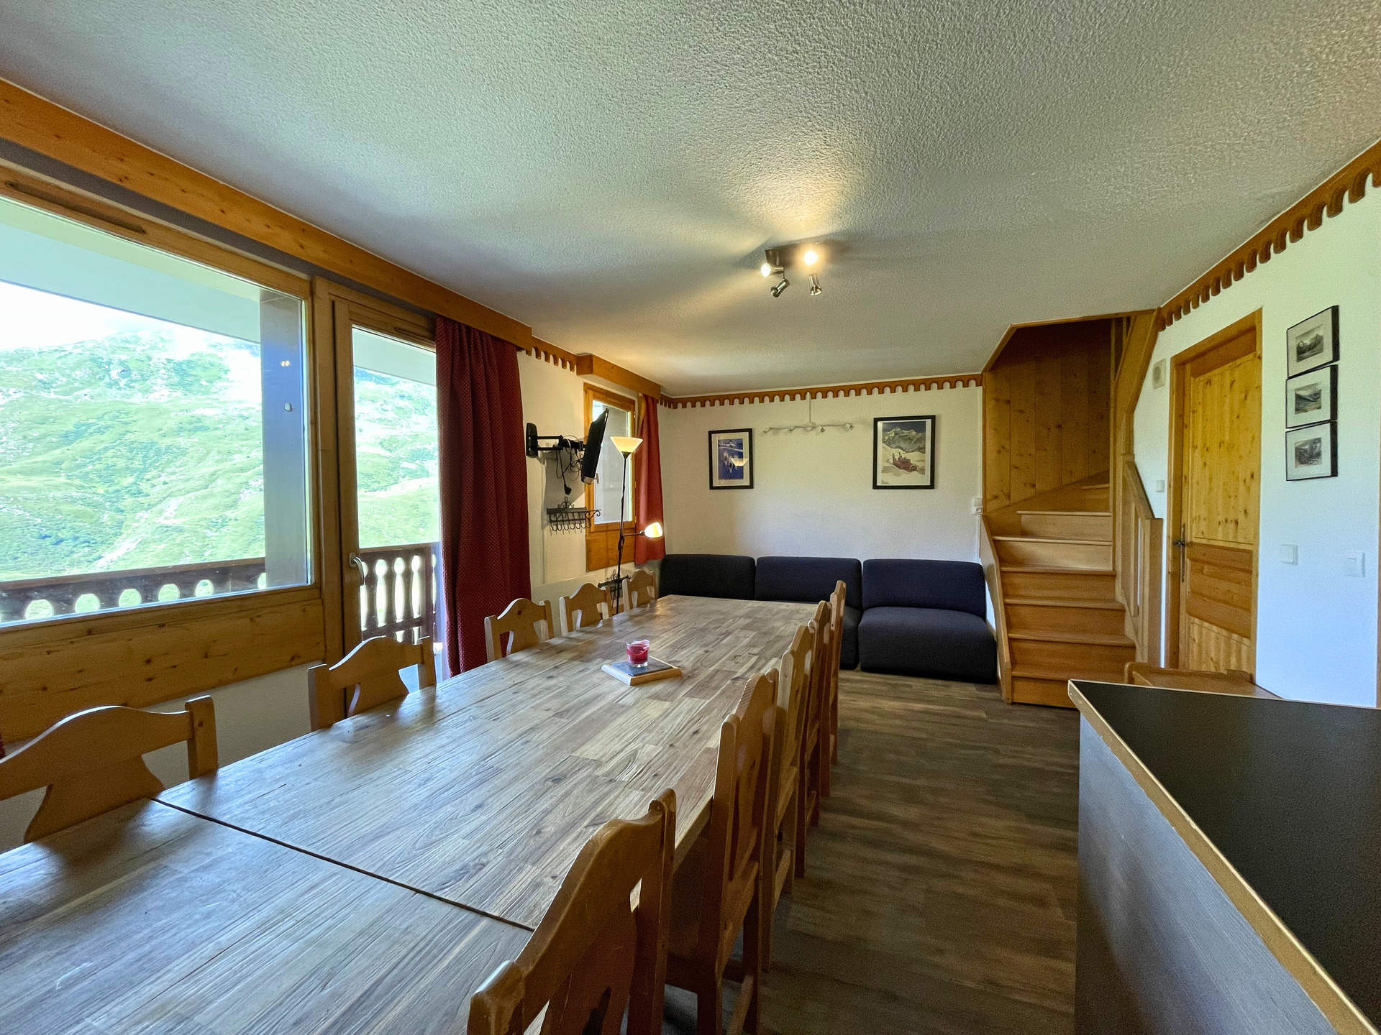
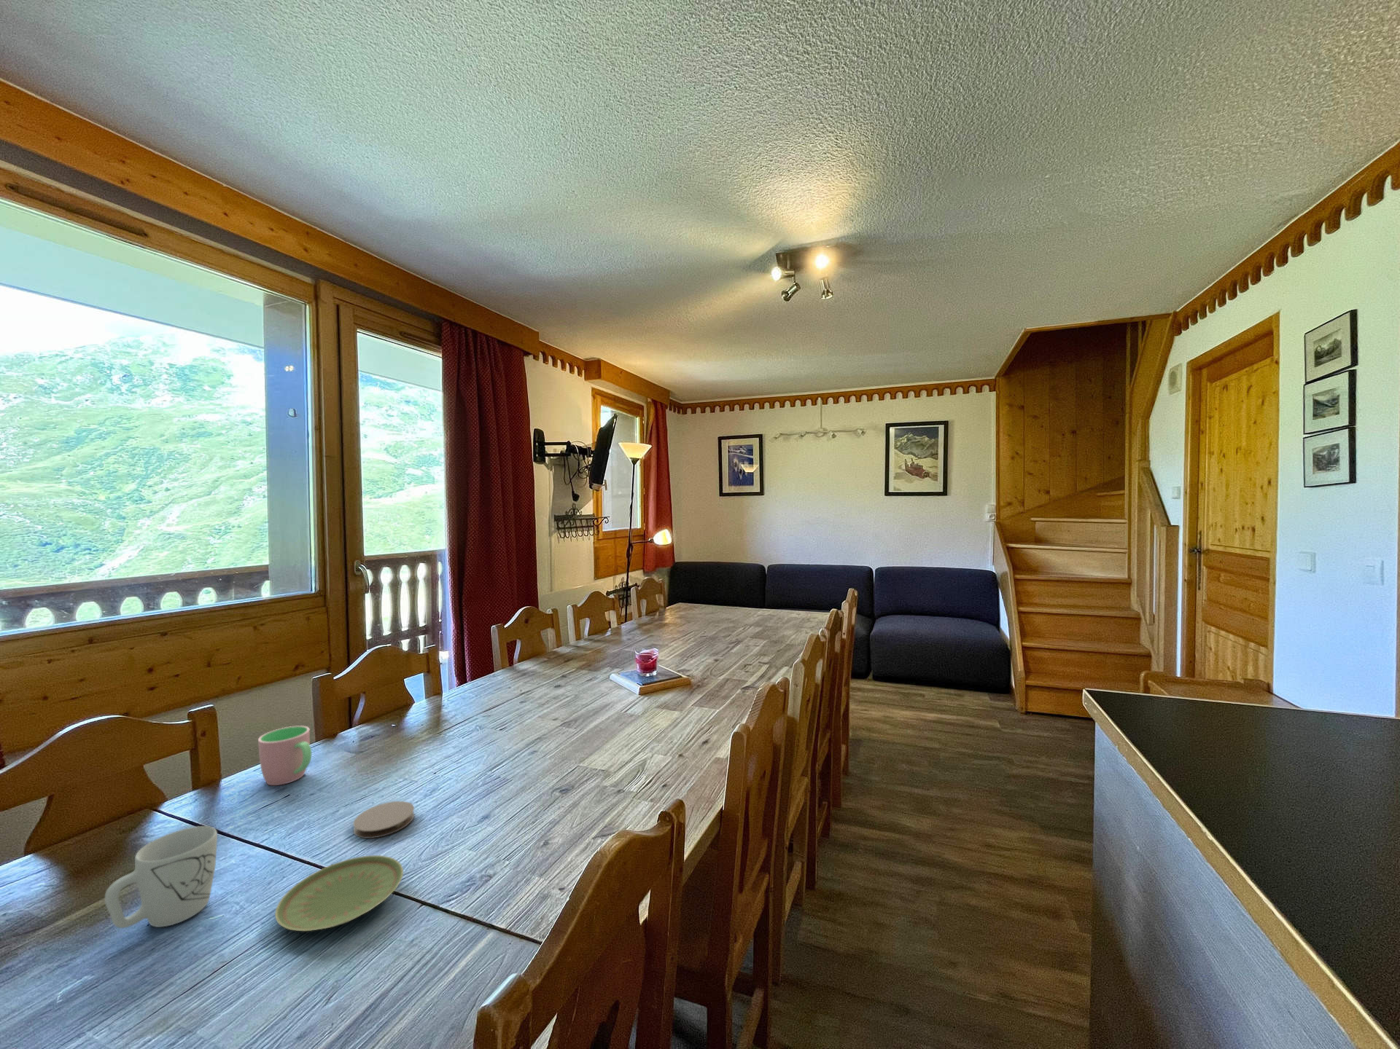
+ coaster (385, 819)
+ plate (343, 896)
+ mug (164, 884)
+ cup (290, 757)
